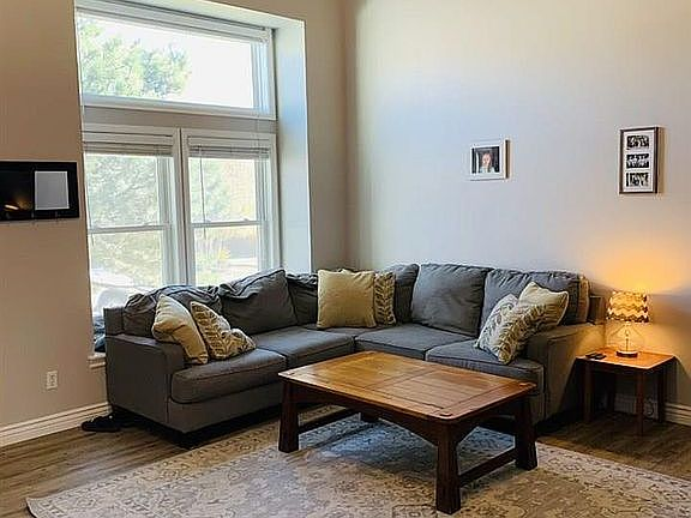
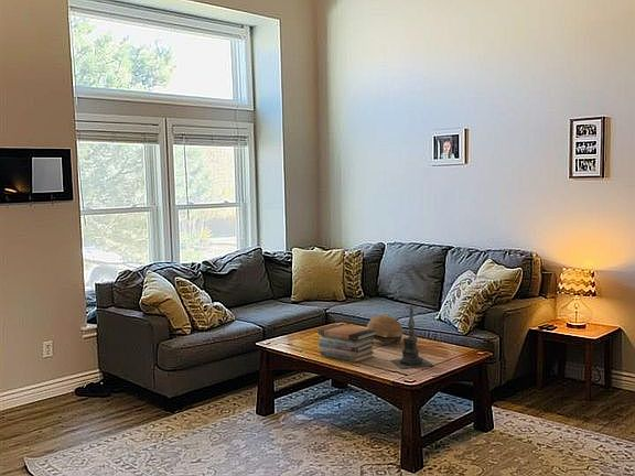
+ decorative bowl (384, 328)
+ candle holder (411, 329)
+ book stack (346, 343)
